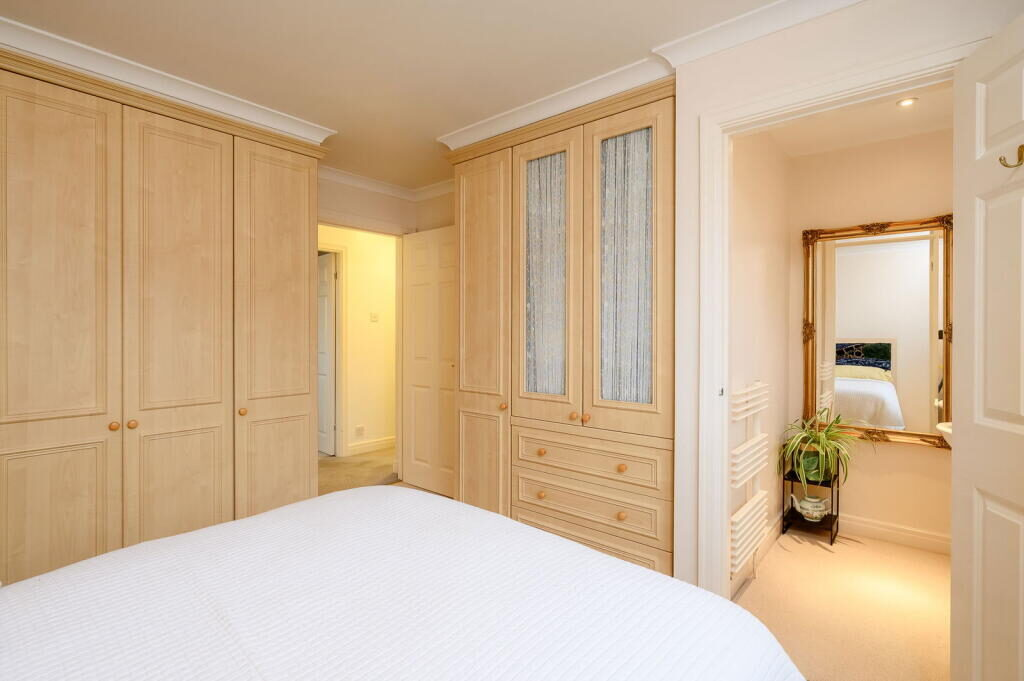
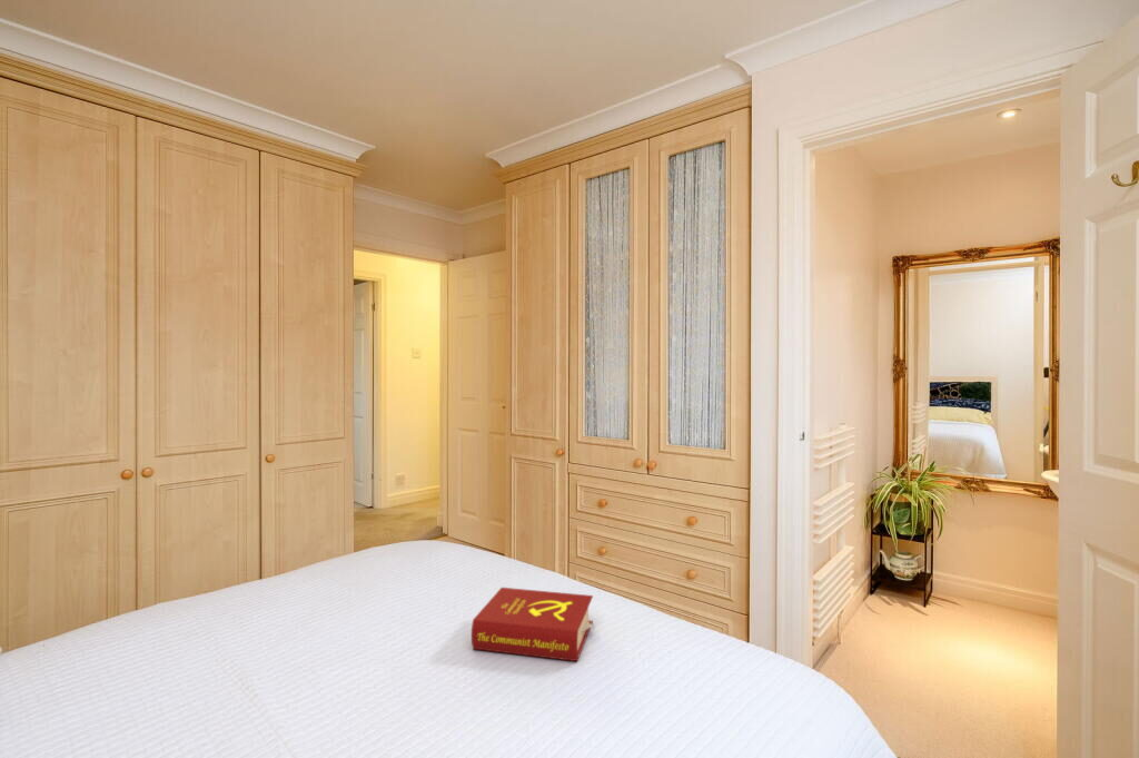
+ book (535, 621)
